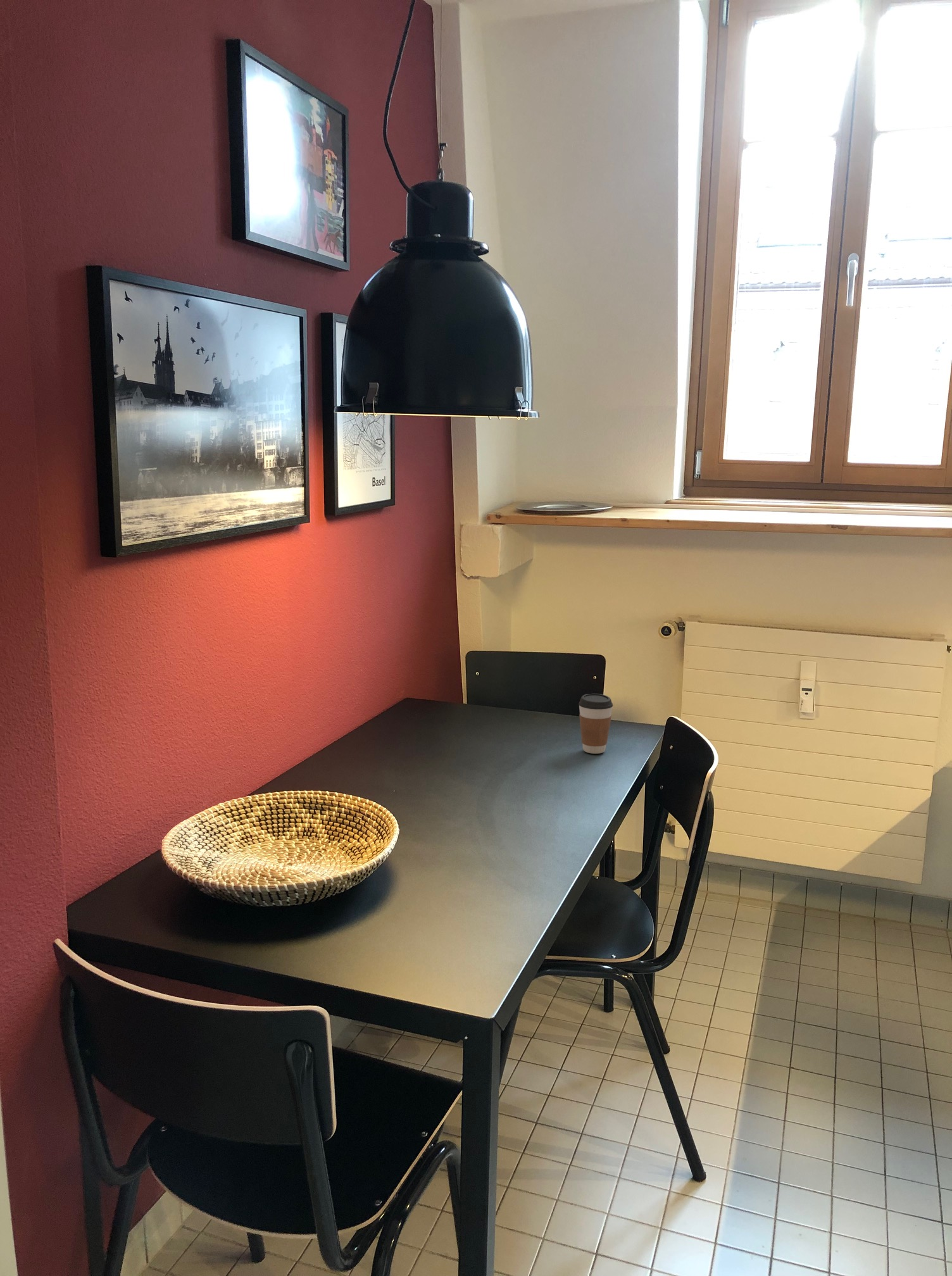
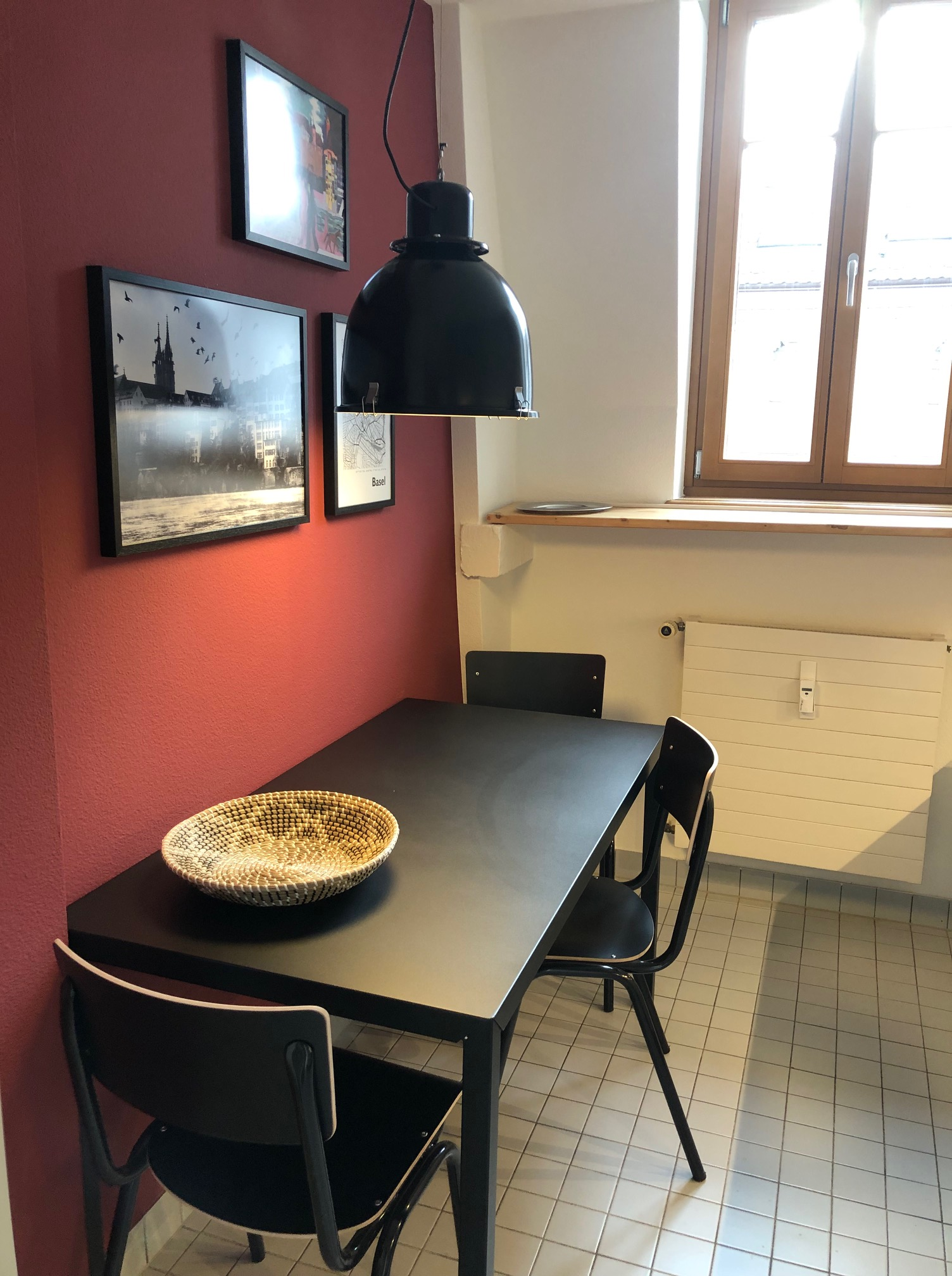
- coffee cup (595, 724)
